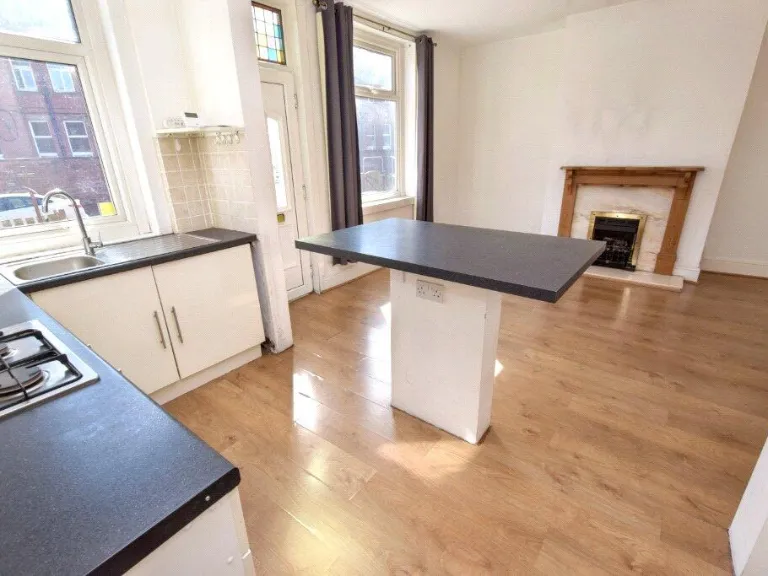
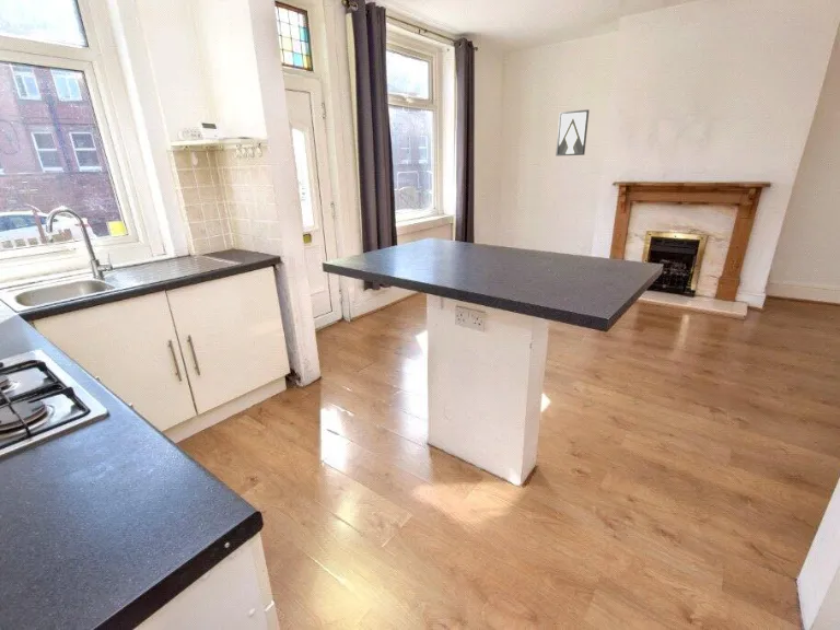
+ wall art (571, 133)
